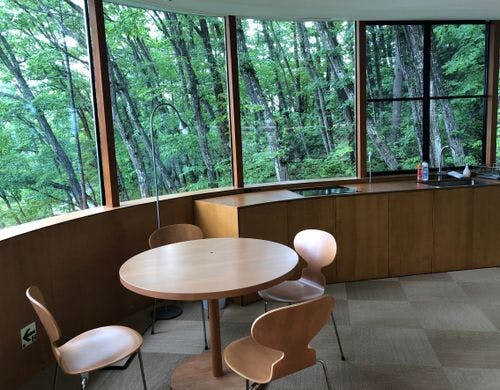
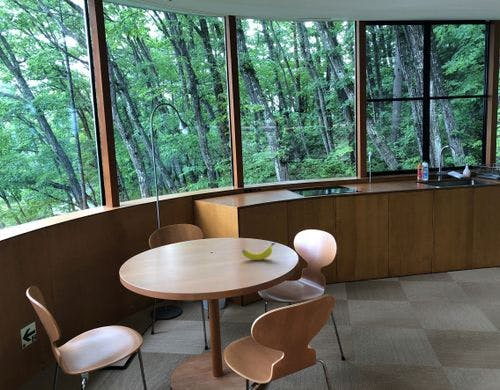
+ banana (259, 253)
